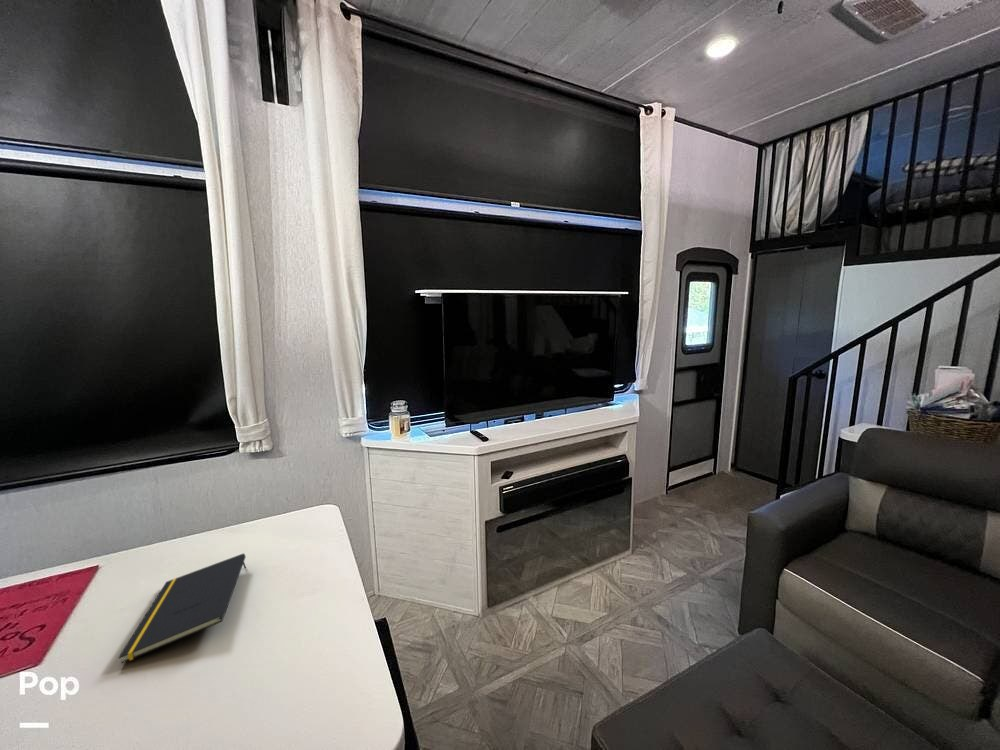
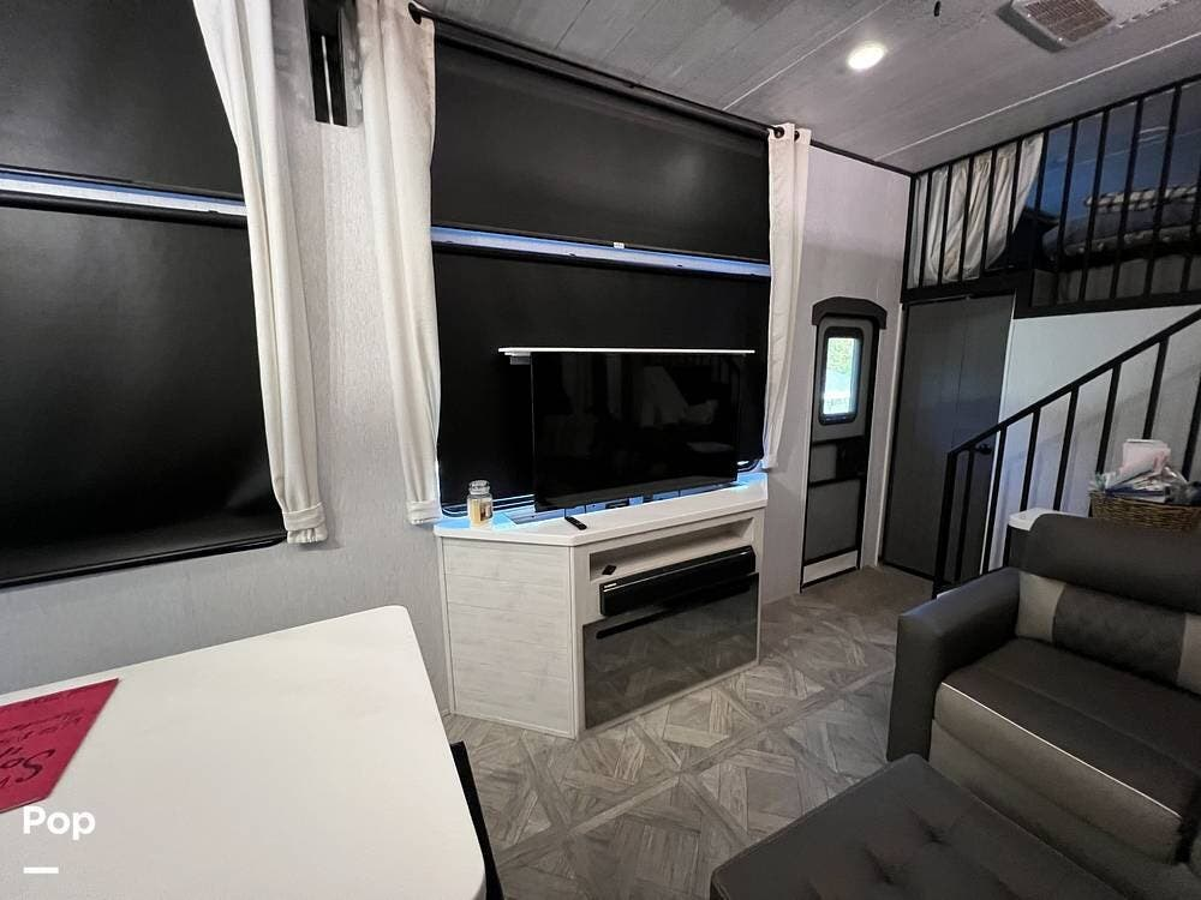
- notepad (192, 599)
